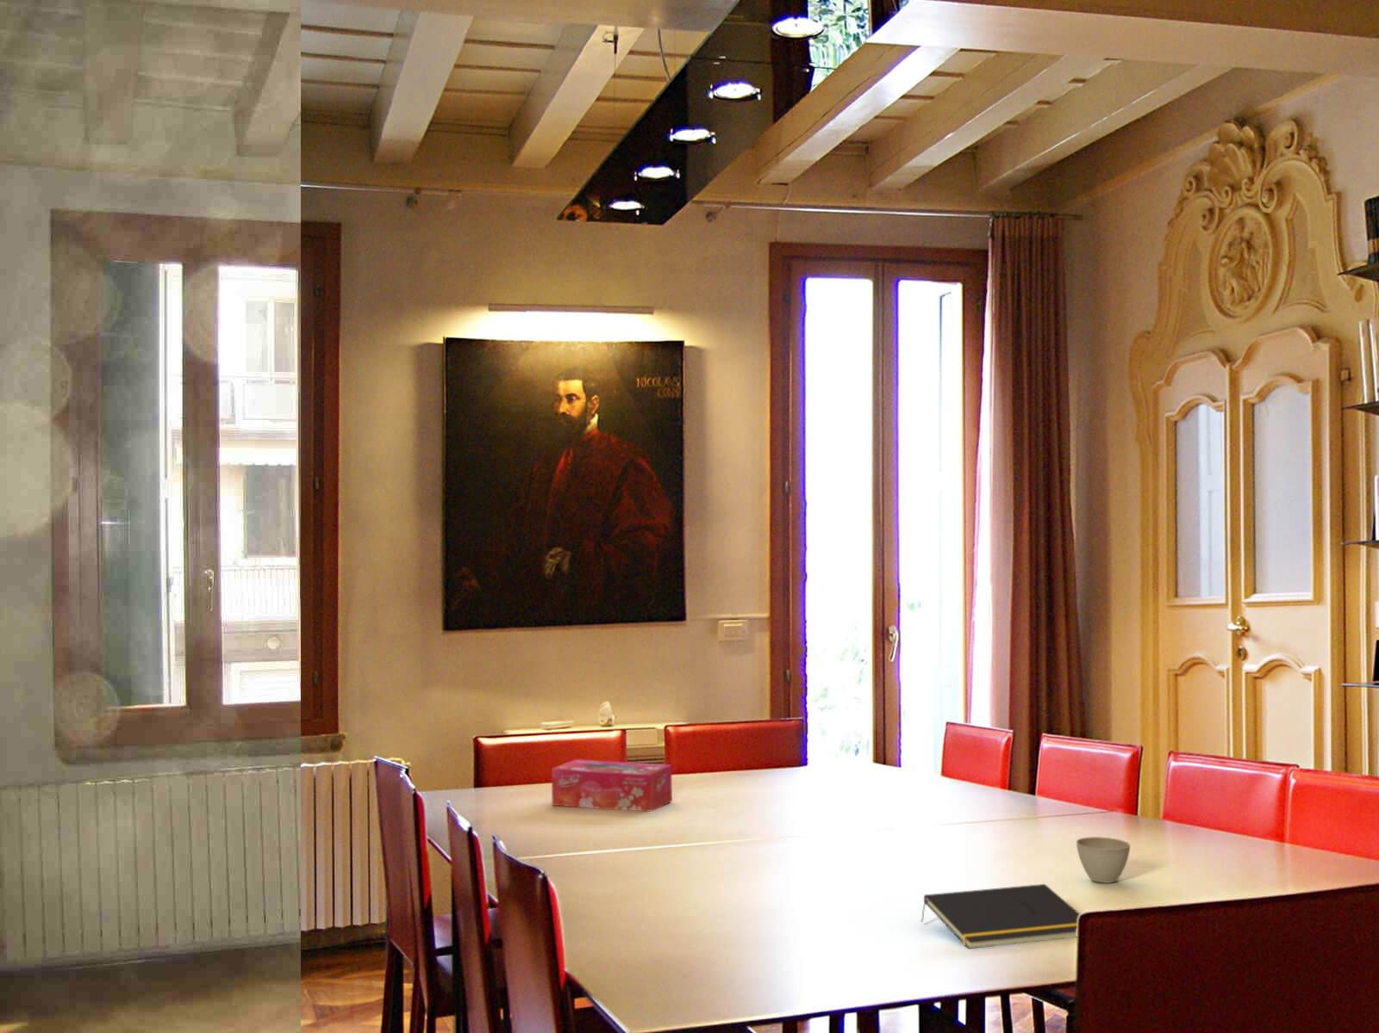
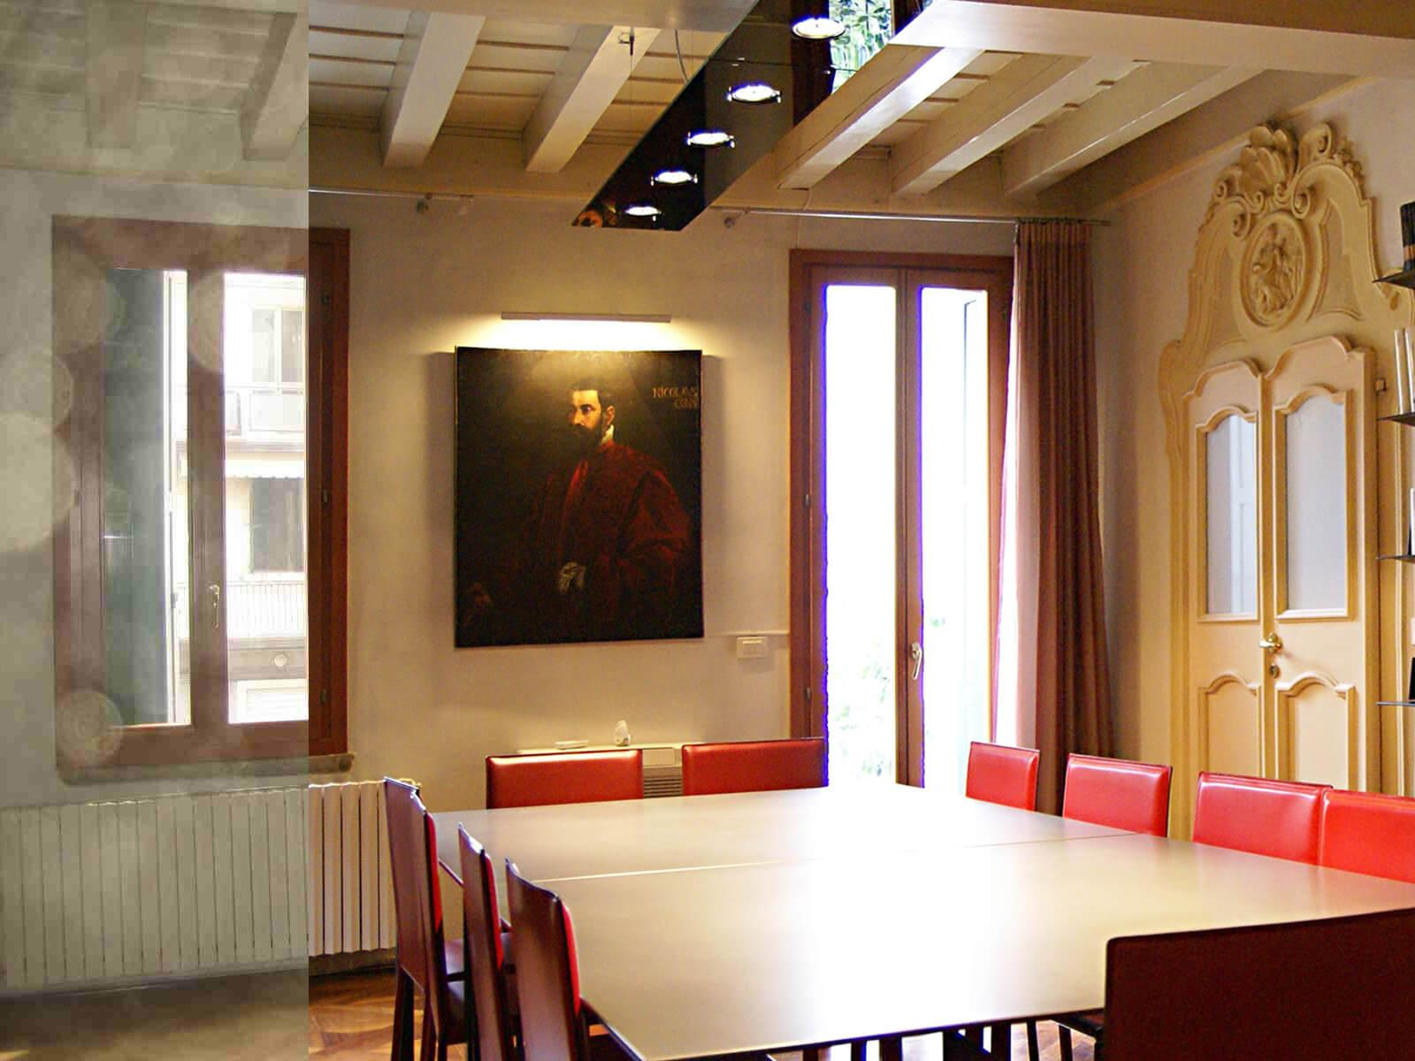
- notepad (1009, 915)
- tissue box (612, 785)
- flower pot (1103, 860)
